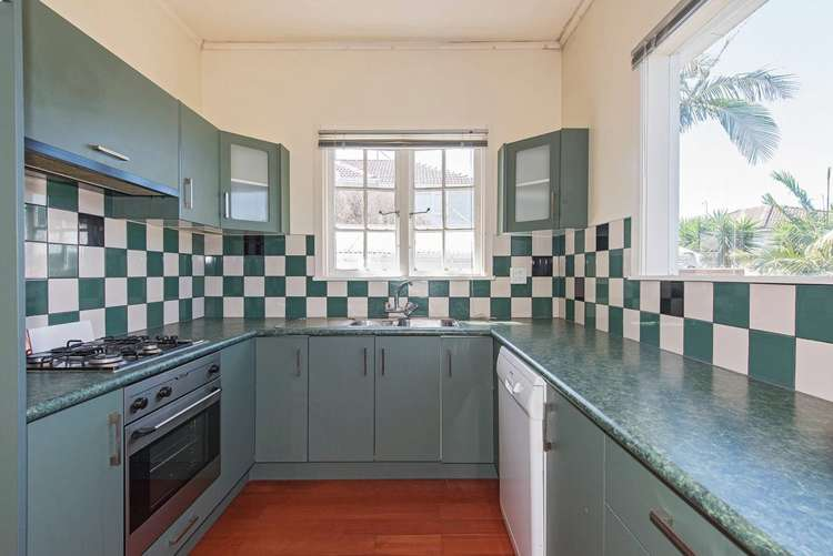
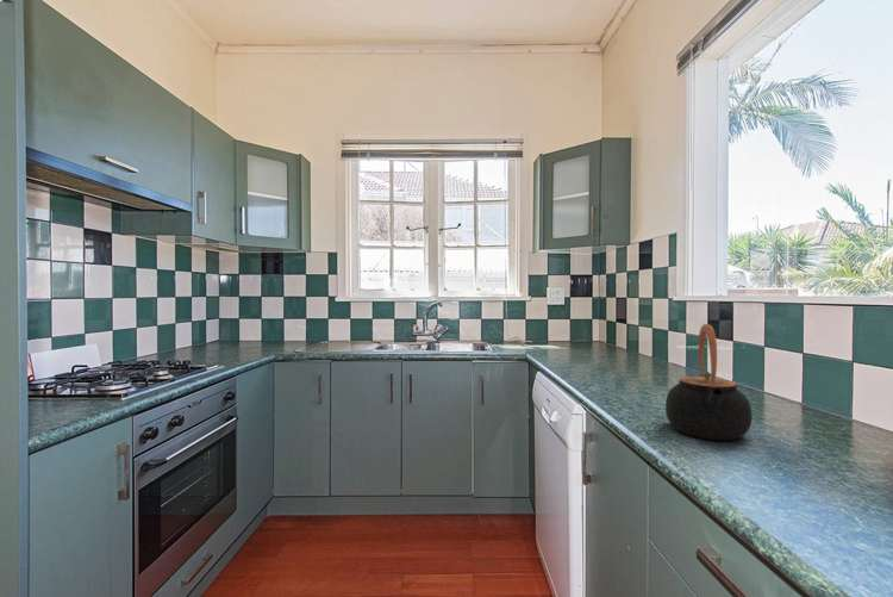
+ teapot (707, 379)
